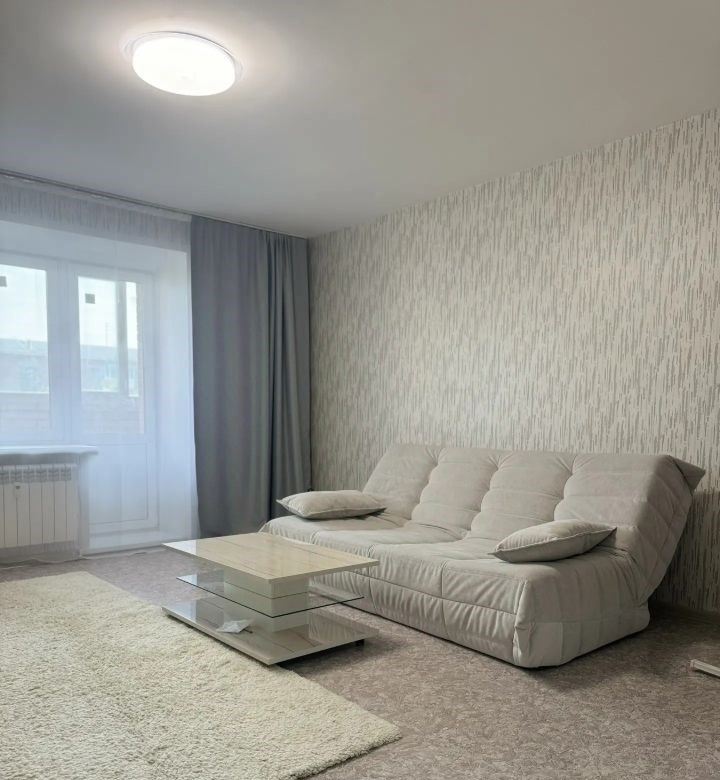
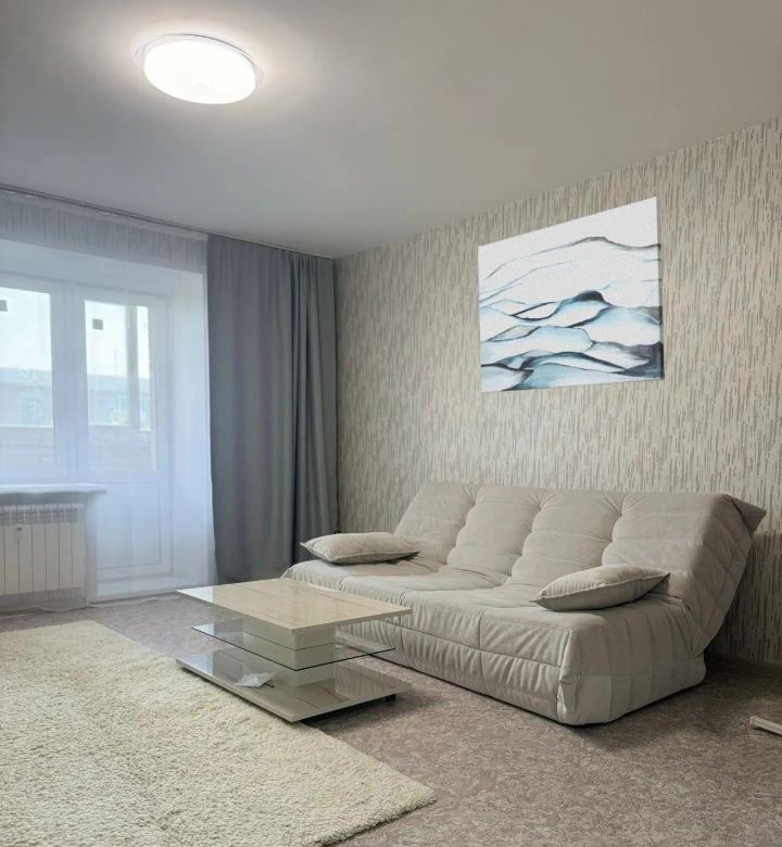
+ wall art (560, 305)
